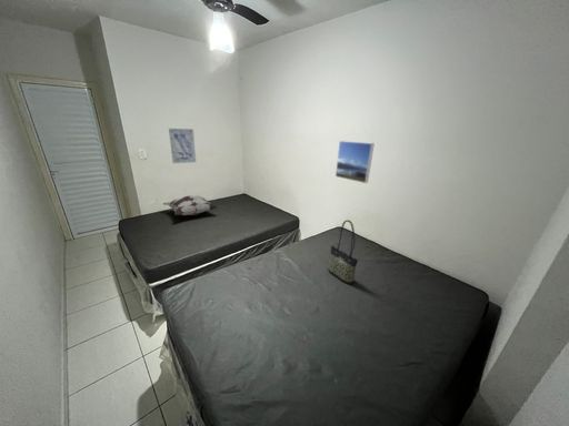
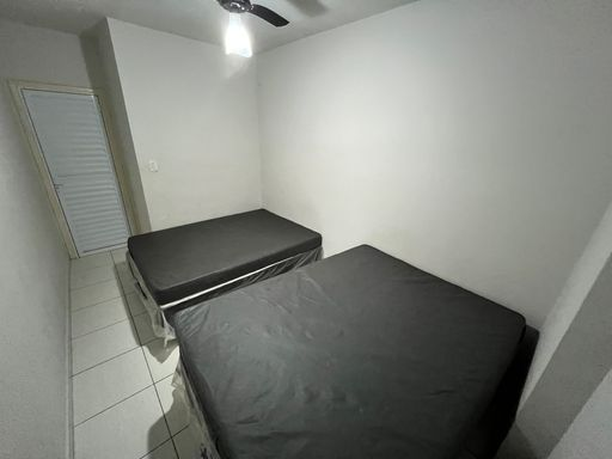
- decorative pillow (189, 205)
- wall art (182, 145)
- tote bag (343, 252)
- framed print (352, 161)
